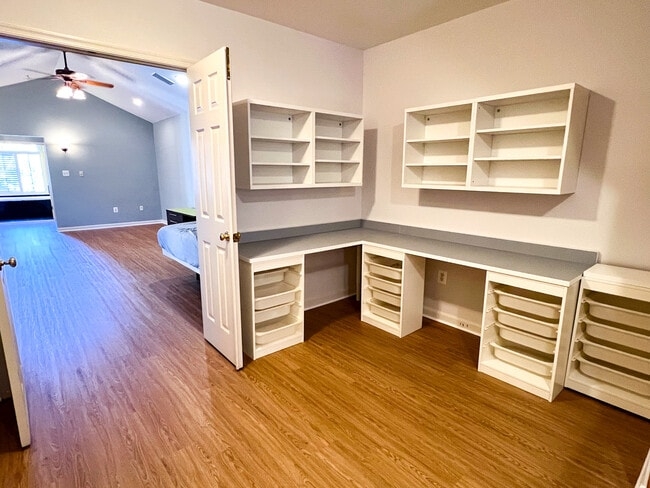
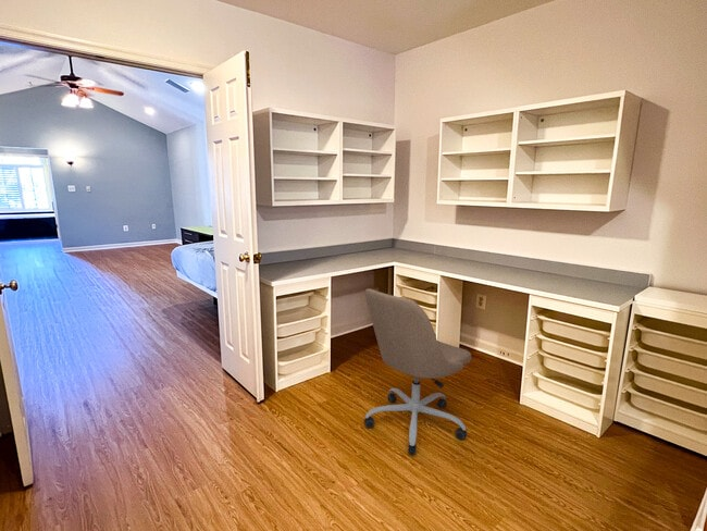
+ office chair (417, 356)
